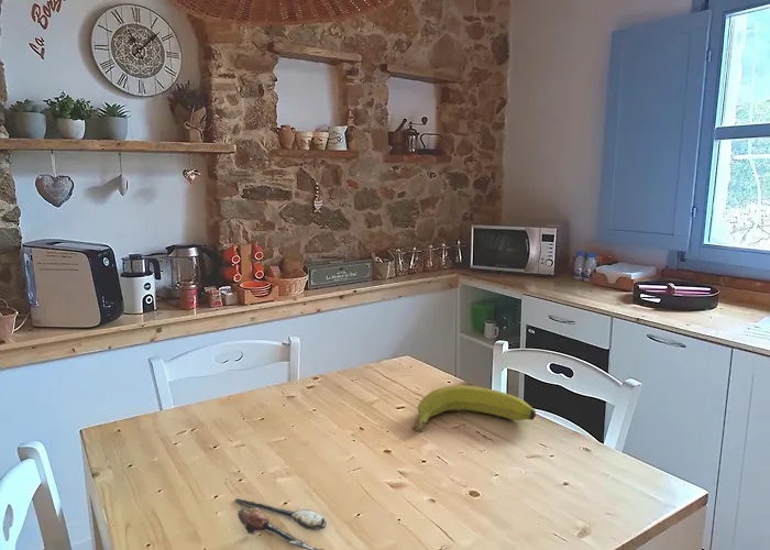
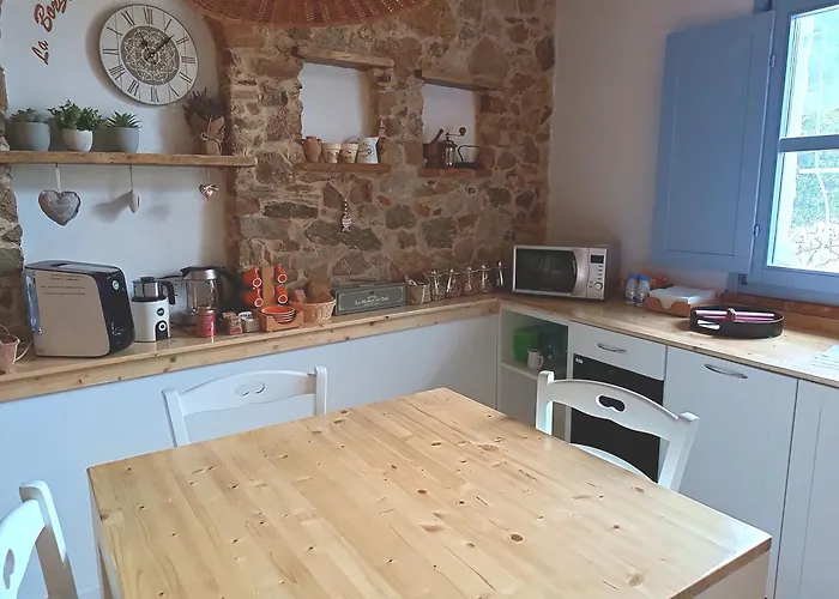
- banana (474, 408)
- spoon (276, 513)
